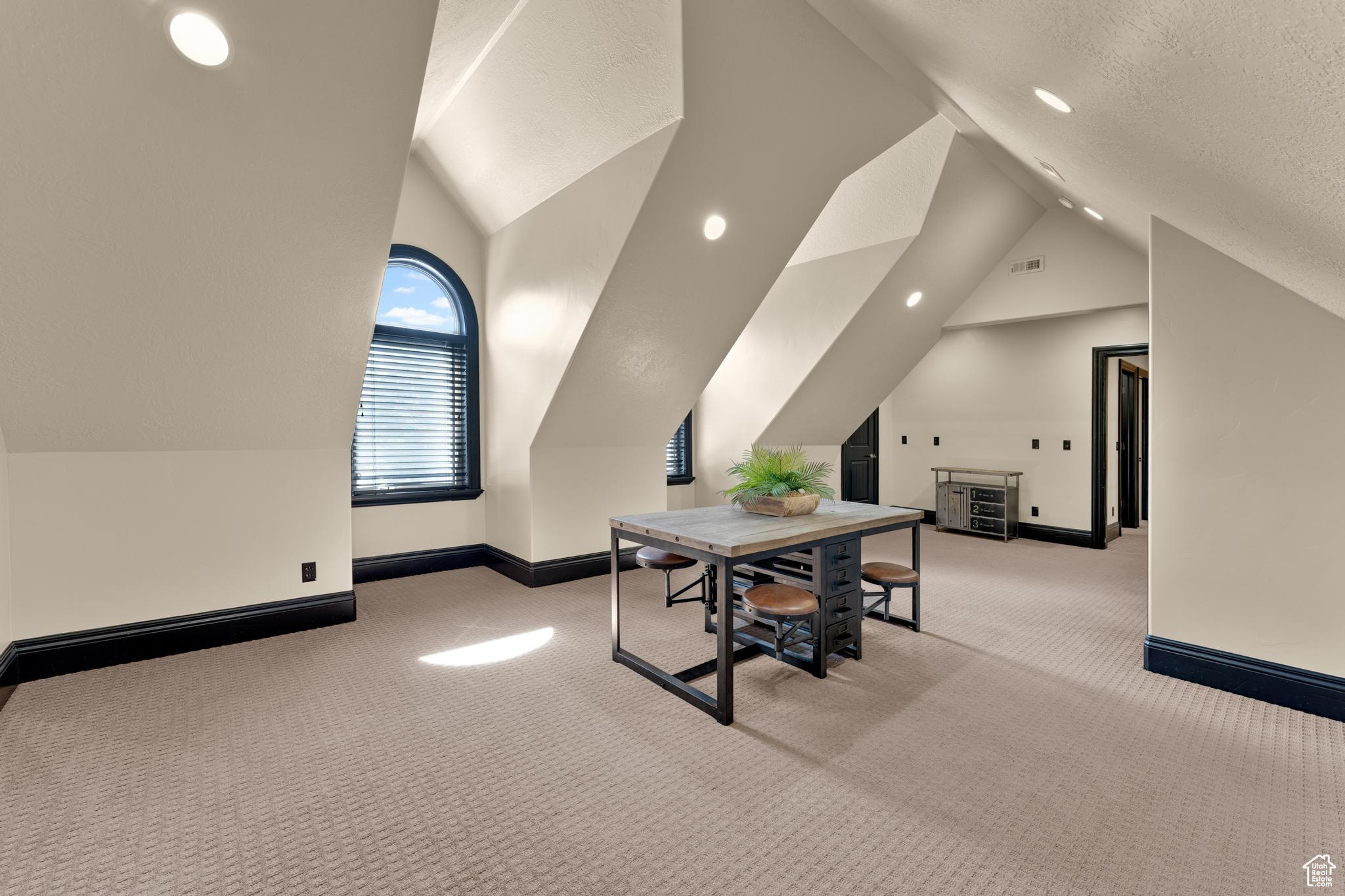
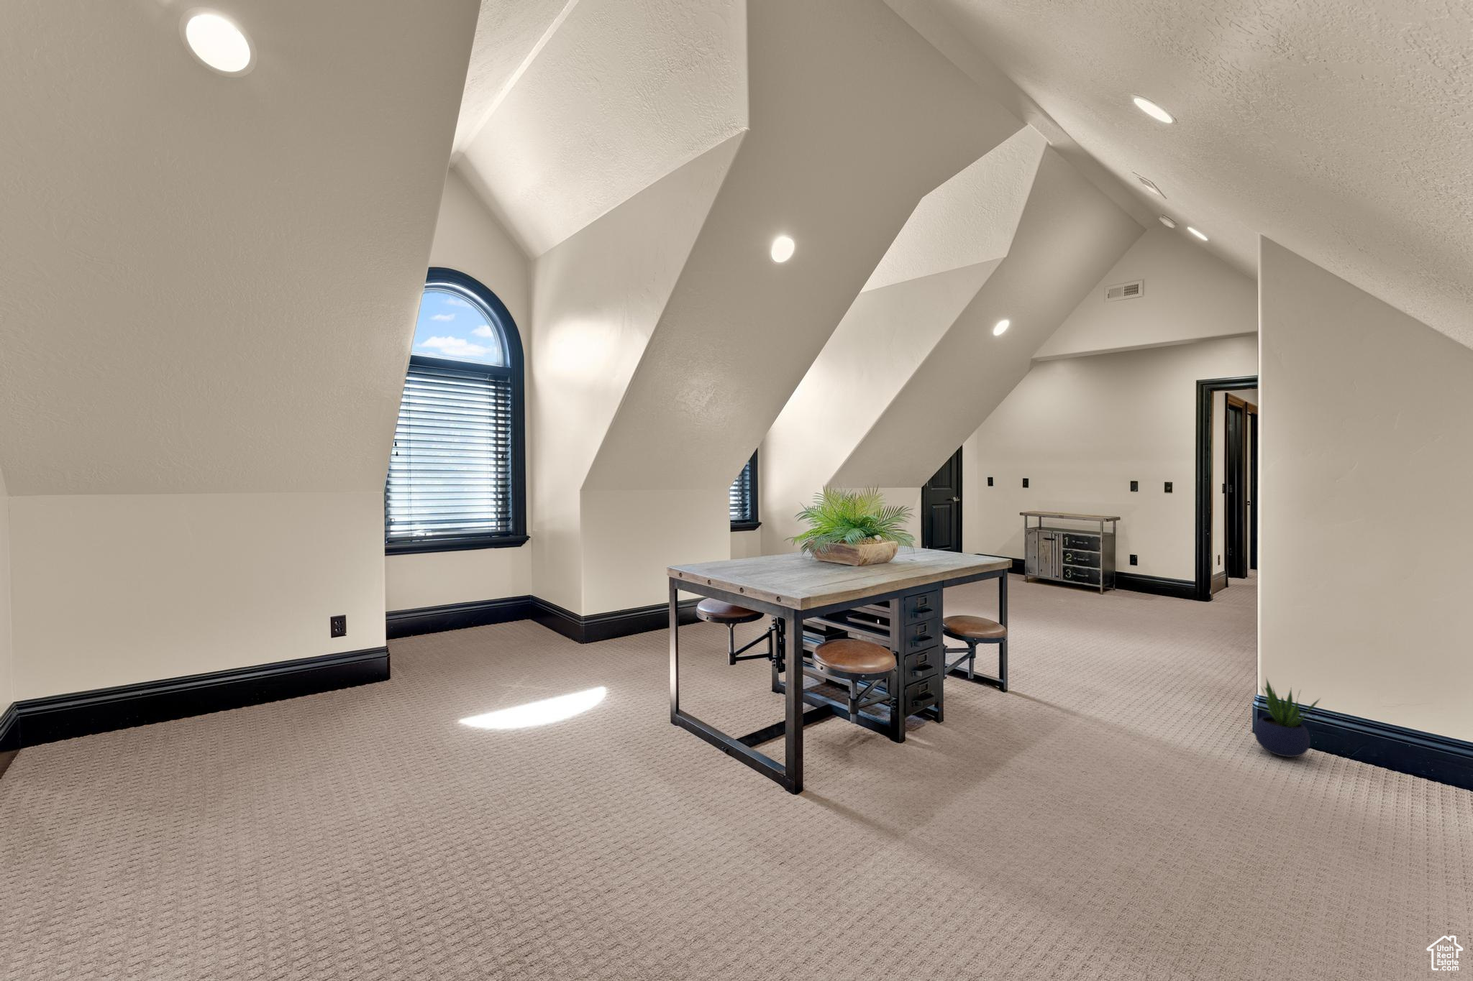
+ potted plant (1286, 718)
